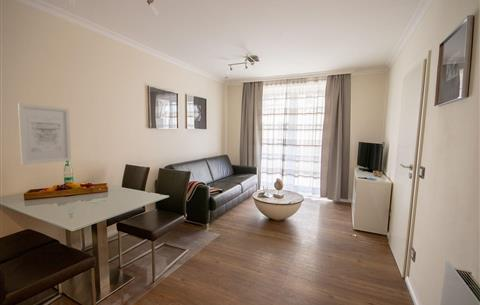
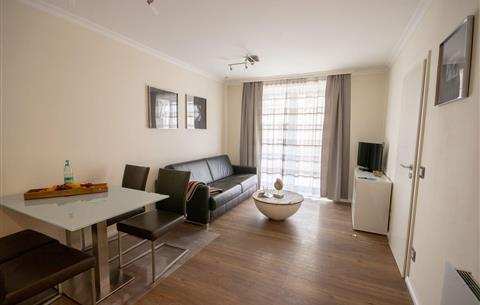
- wall art (47, 134)
